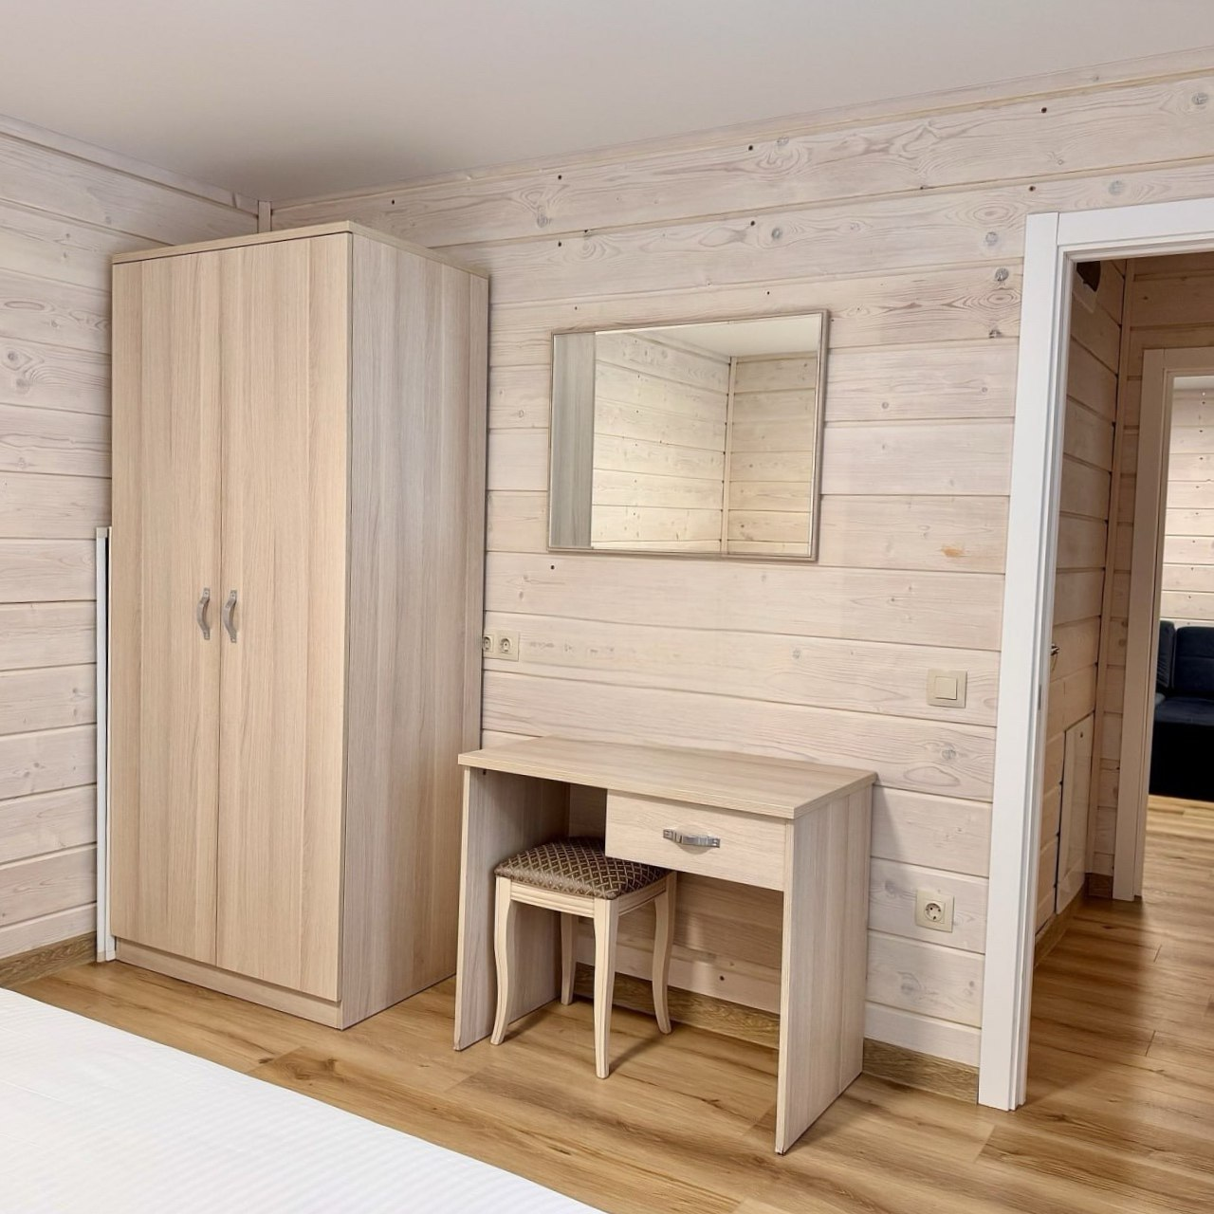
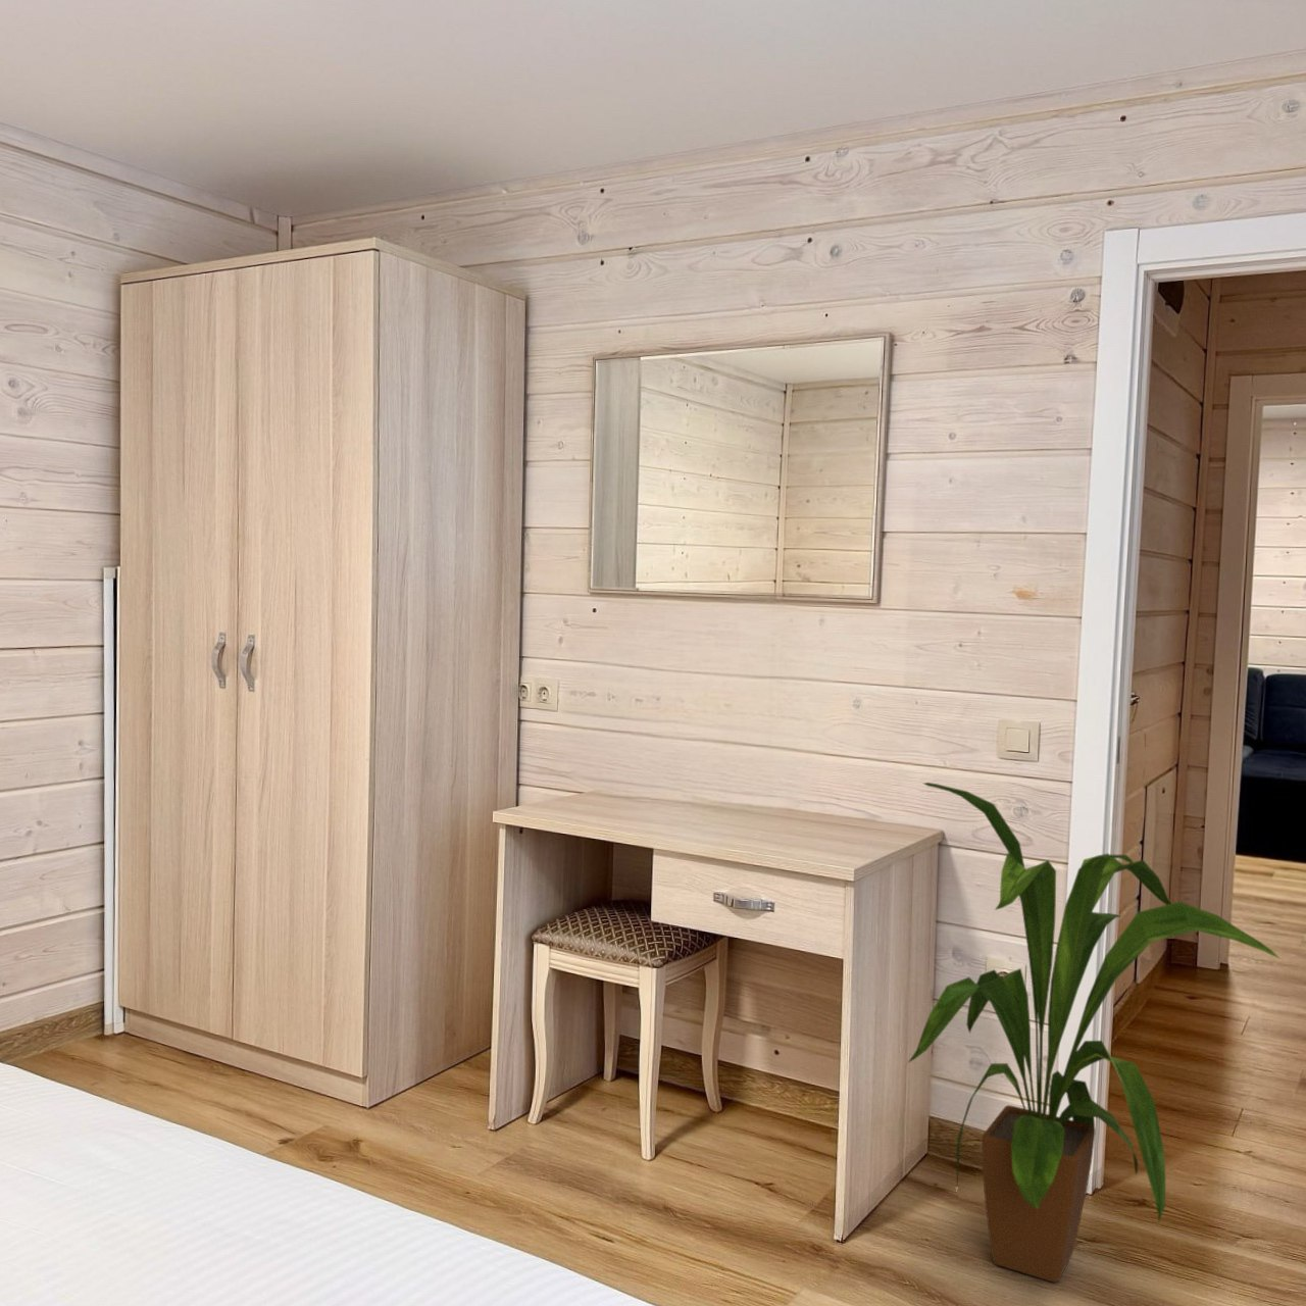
+ house plant (1086, 1040)
